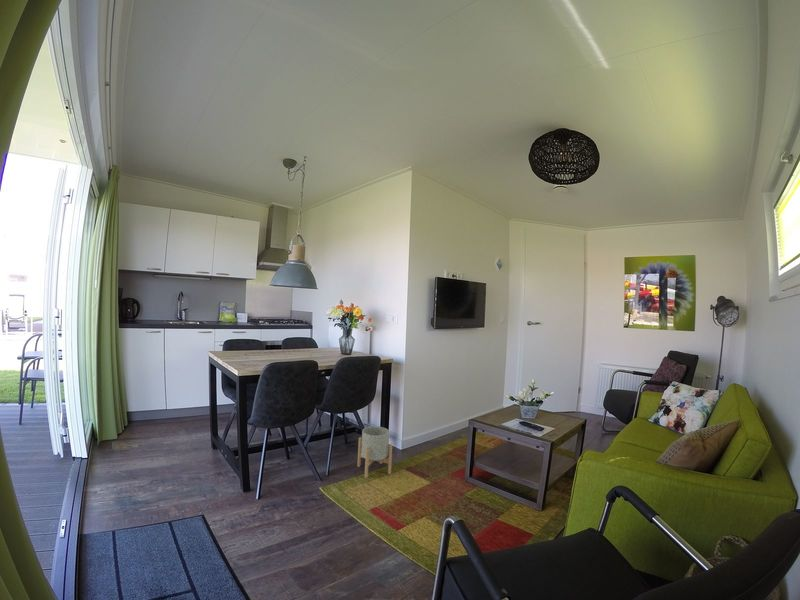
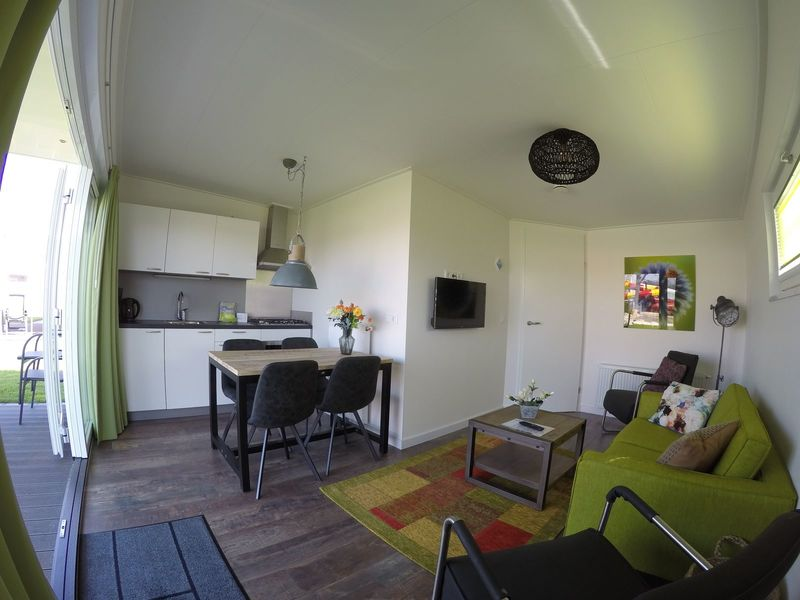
- planter (374, 450)
